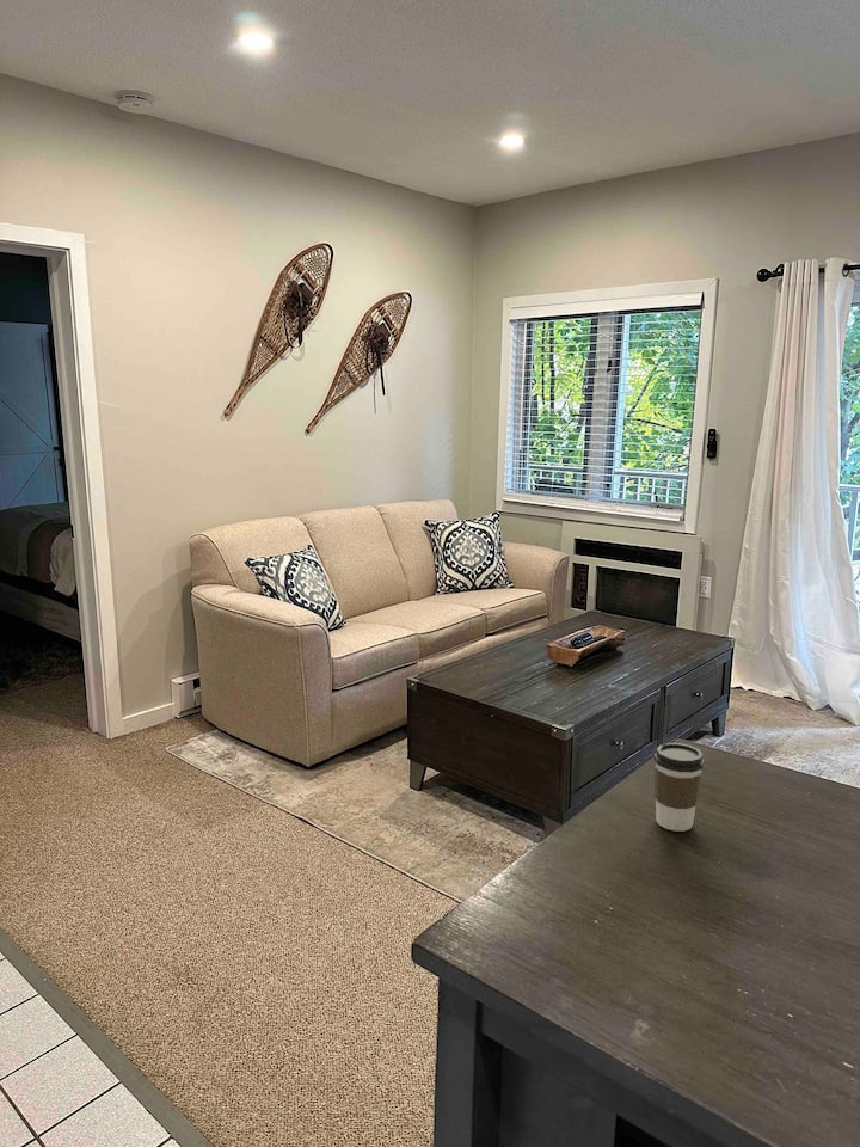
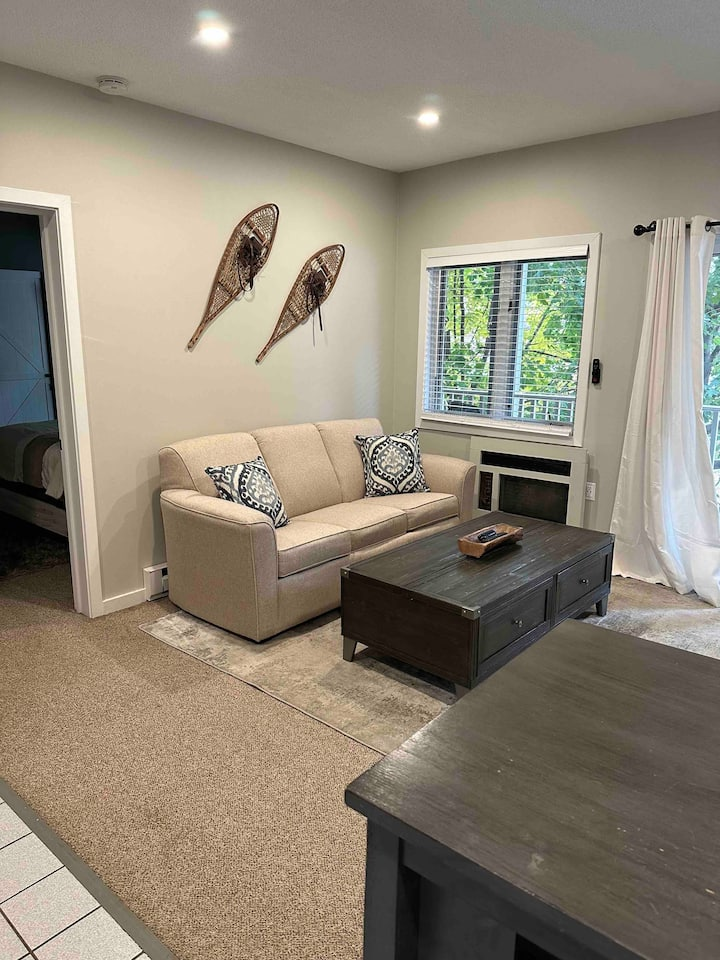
- coffee cup (676, 787)
